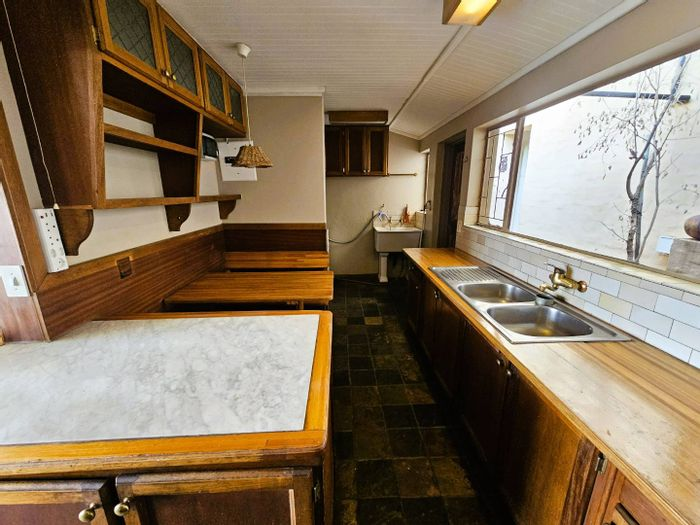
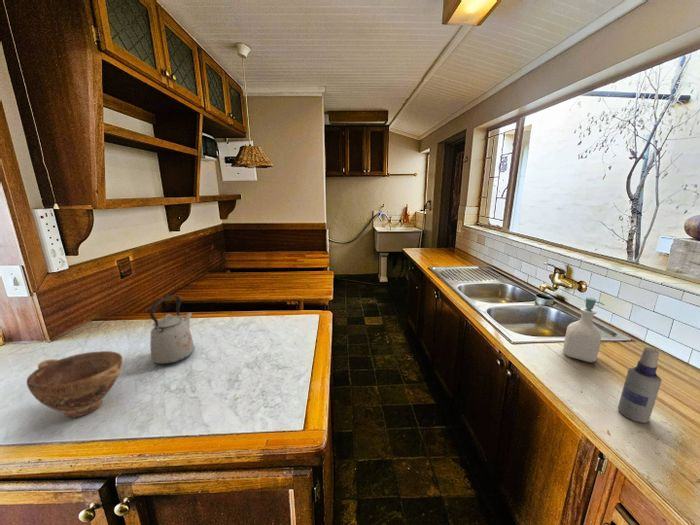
+ soap bottle (584, 327)
+ spray bottle (642, 383)
+ kettle (174, 325)
+ bowl (82, 385)
